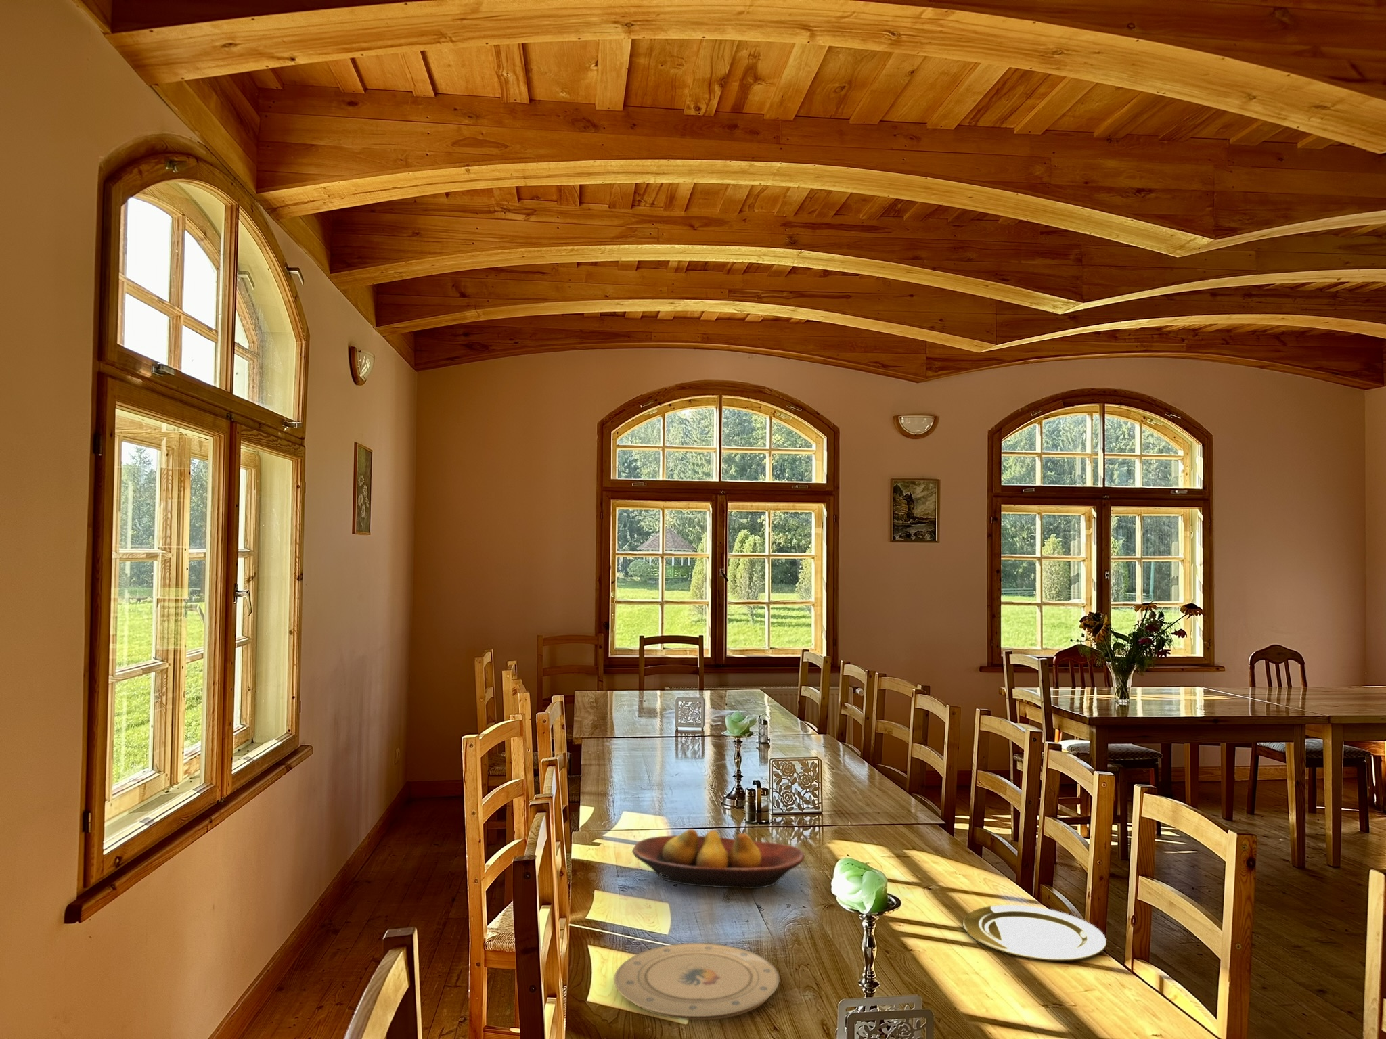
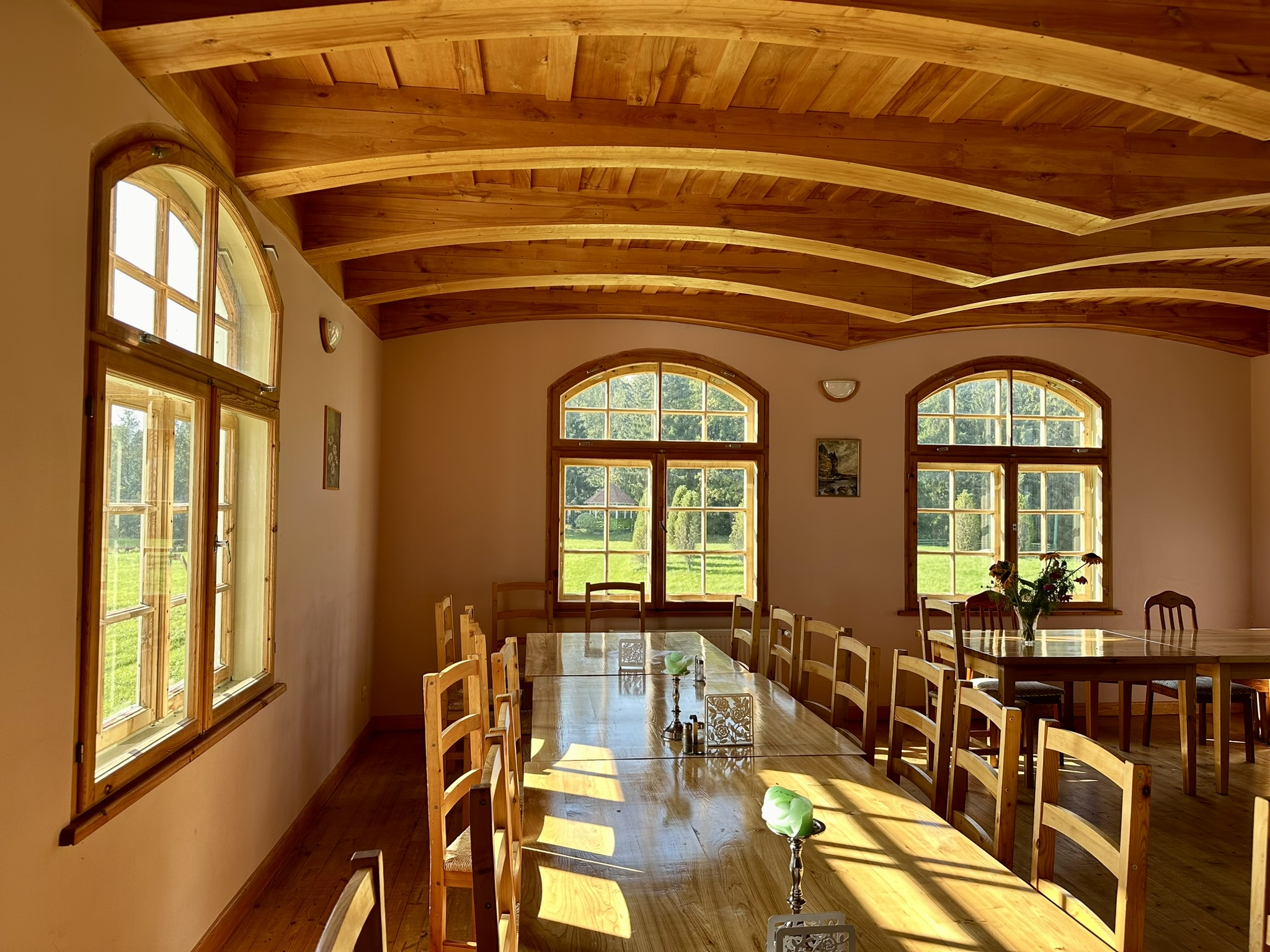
- plate (696, 980)
- plate (1032, 931)
- fruit bowl (717, 853)
